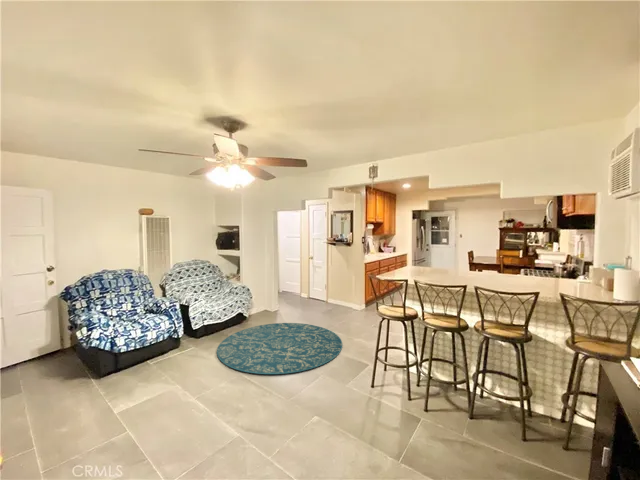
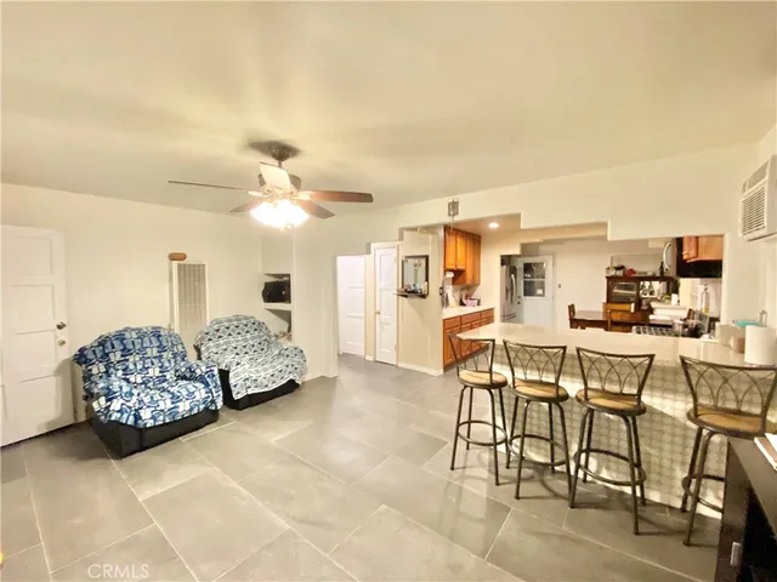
- rug (281, 342)
